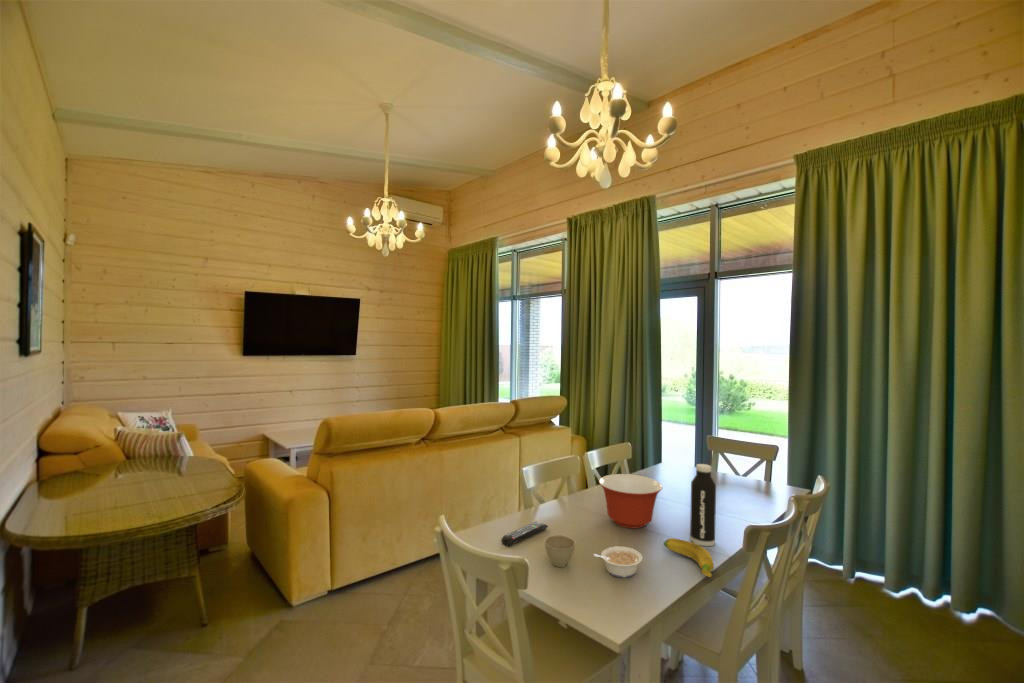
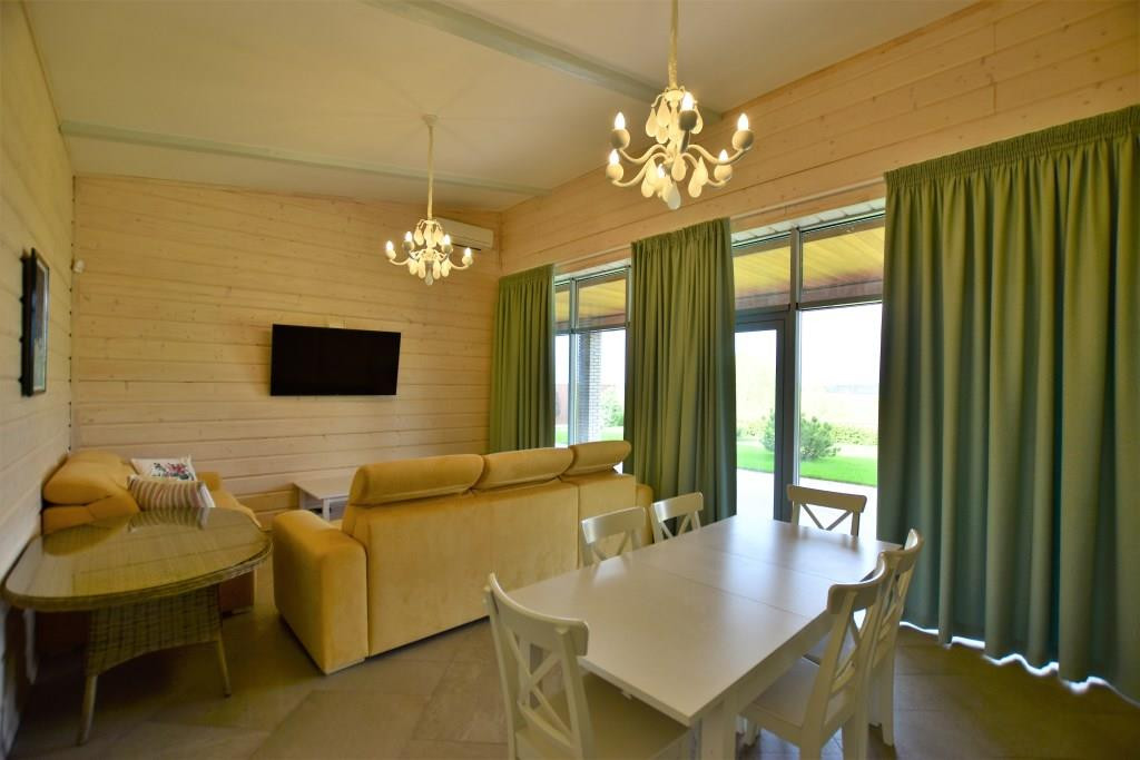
- banana (688, 556)
- remote control (525, 532)
- mixing bowl (629, 502)
- legume (620, 562)
- flower pot (559, 552)
- water bottle (703, 503)
